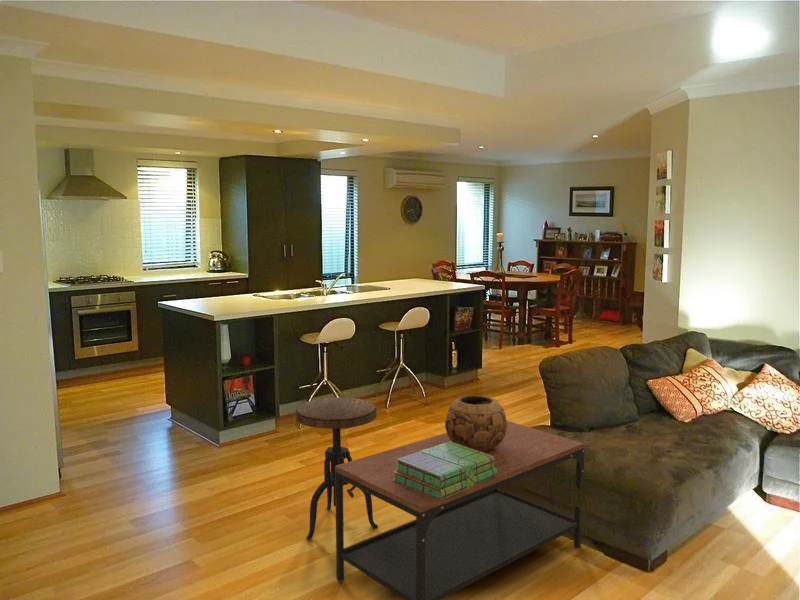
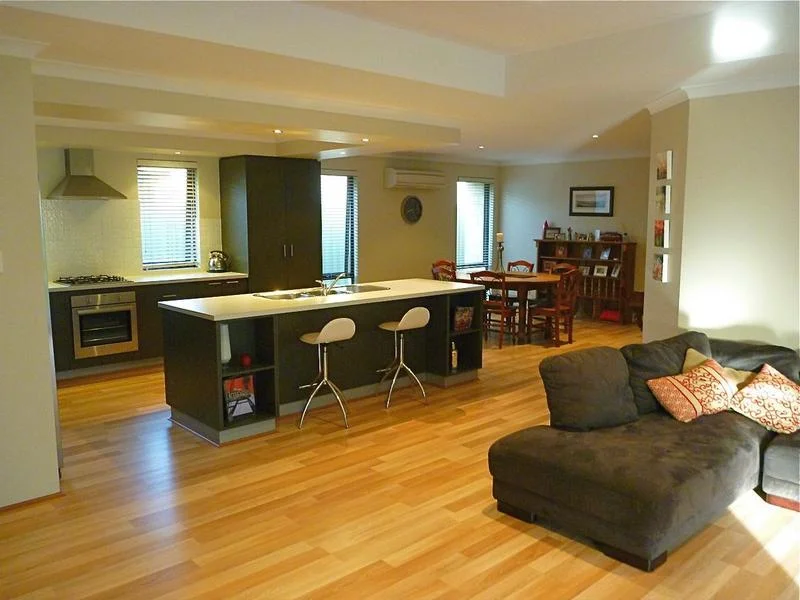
- side table (336, 465)
- decorative bowl (475, 423)
- stack of books (445, 467)
- coffee table (465, 508)
